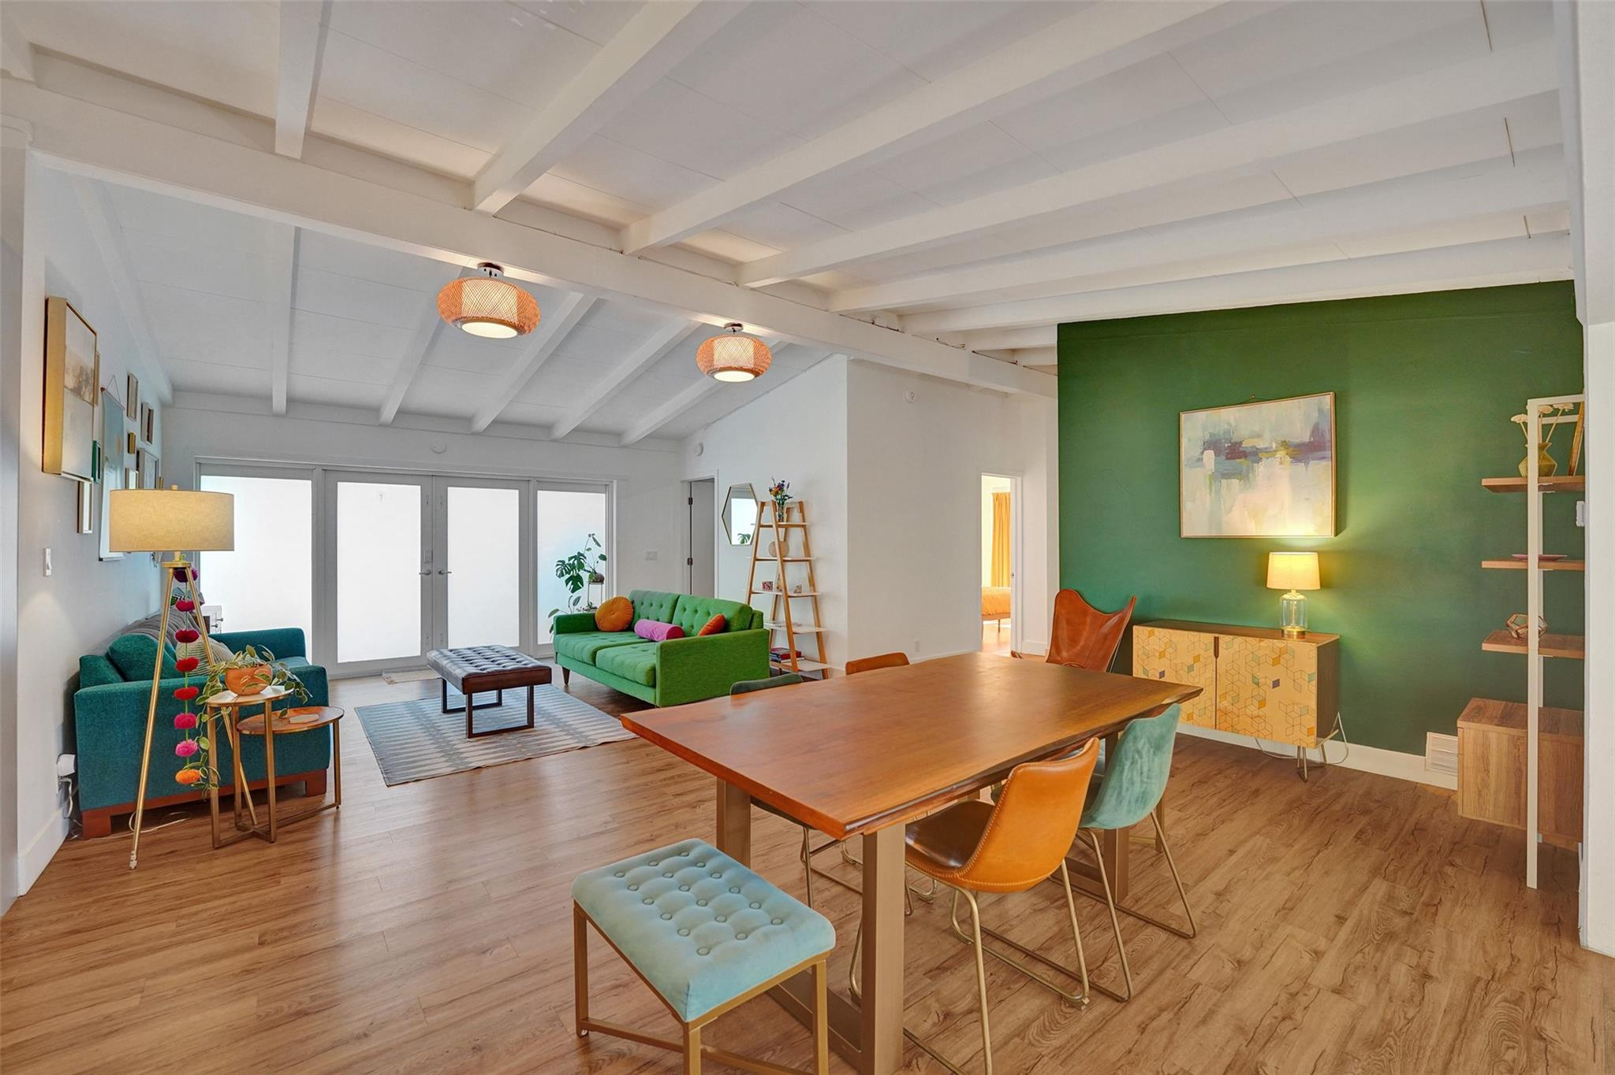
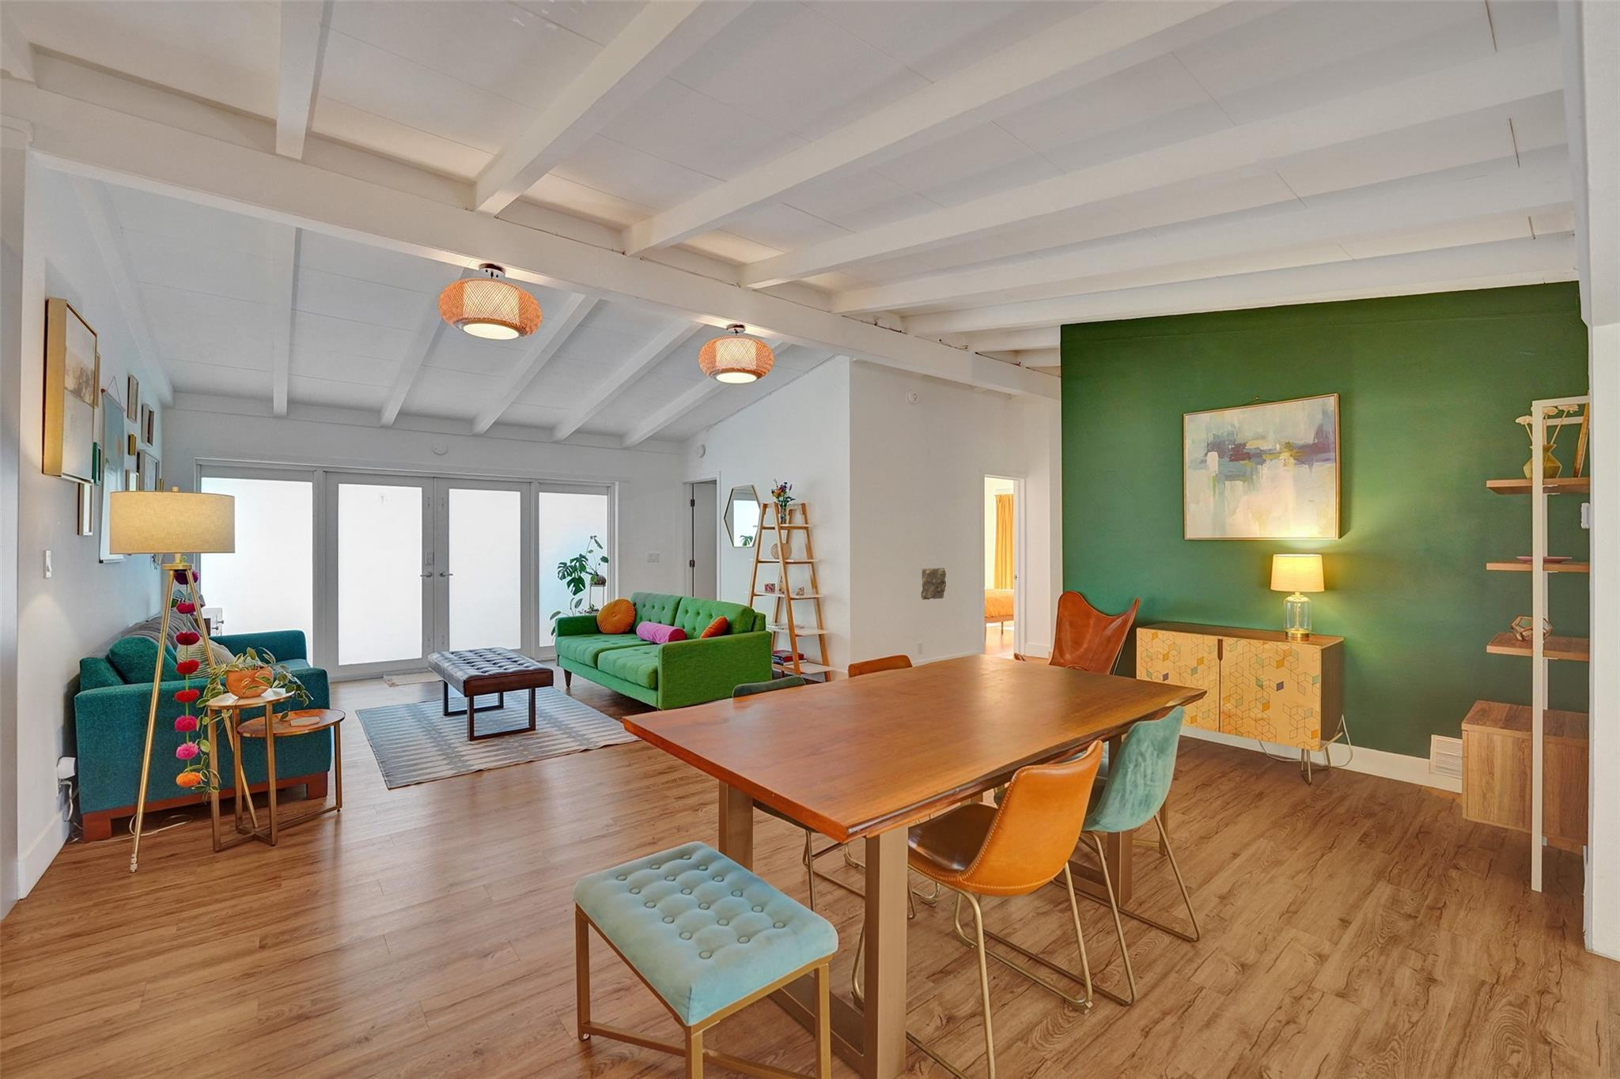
+ stone relief (933, 583)
